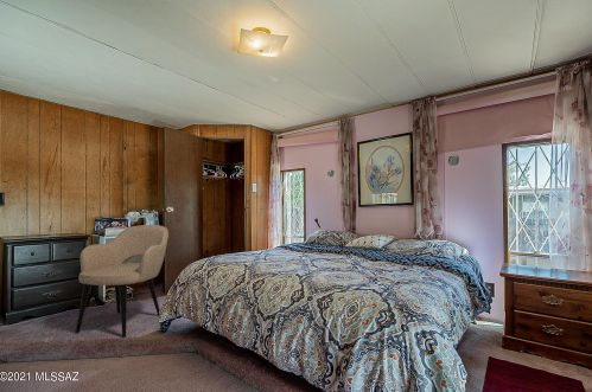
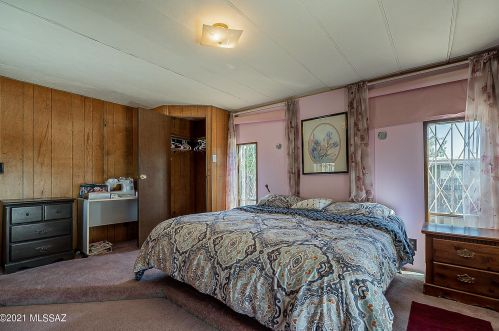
- armchair (127, 274)
